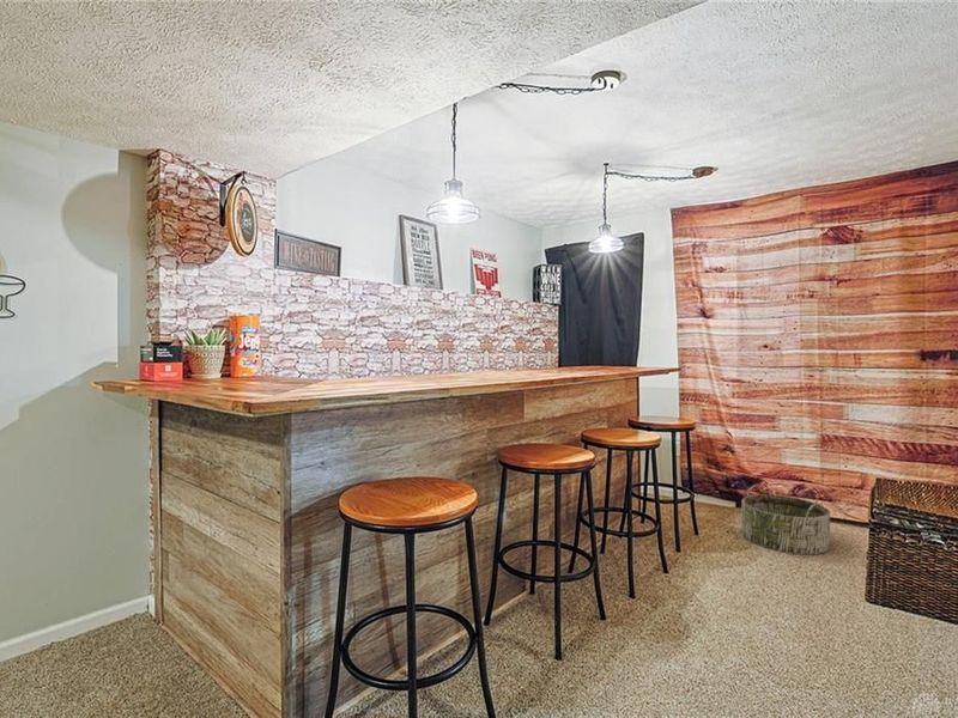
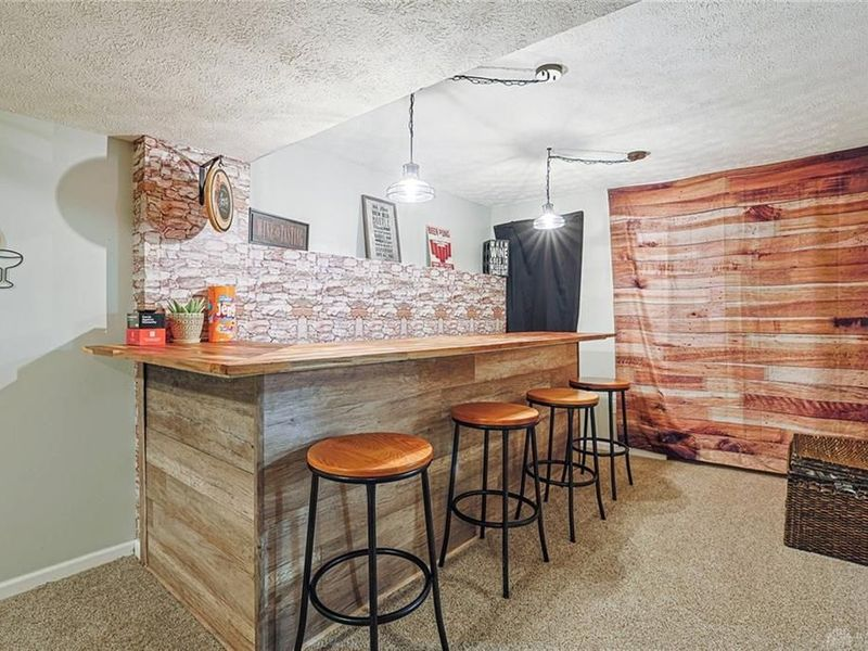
- basket (783, 516)
